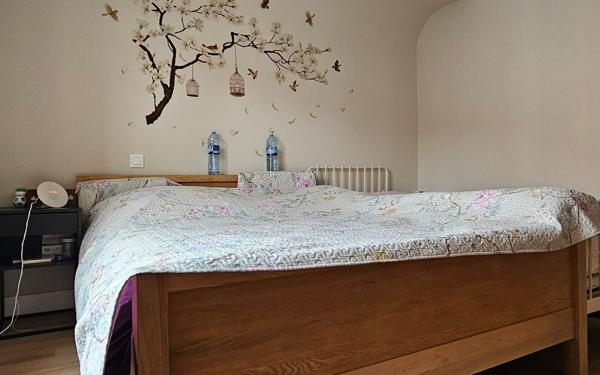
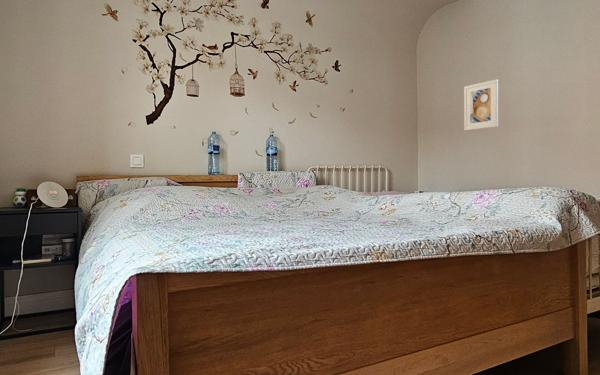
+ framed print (480, 106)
